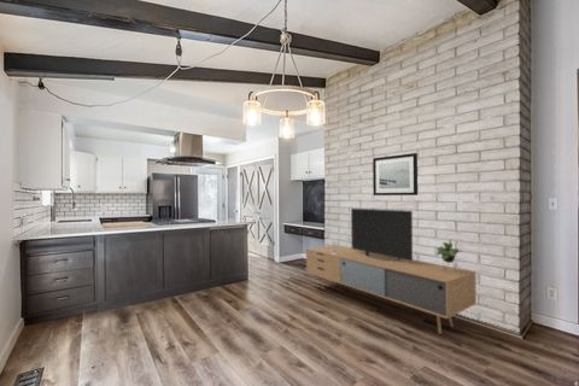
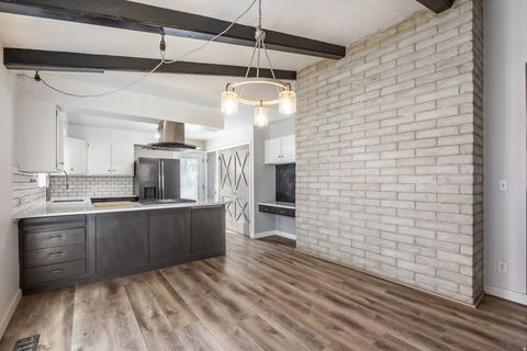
- wall art (393, 175)
- media console (376, 257)
